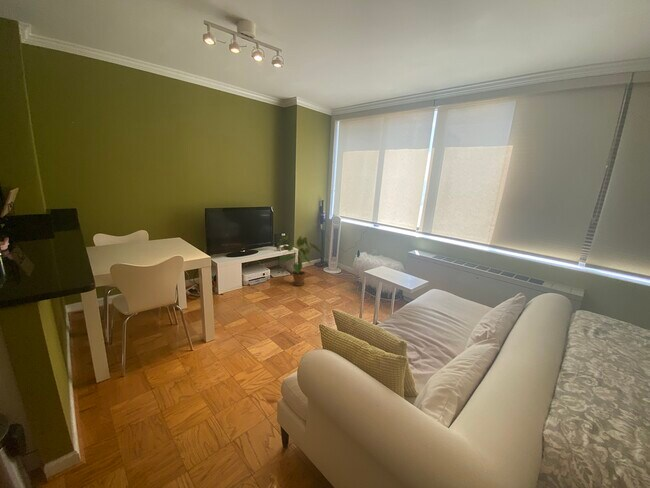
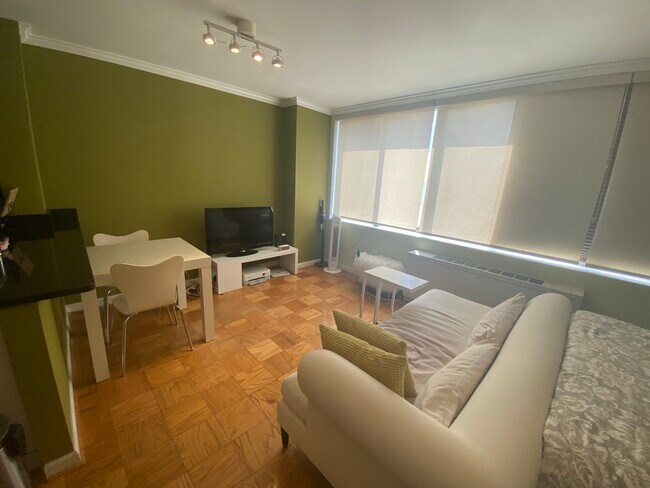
- house plant (298, 259)
